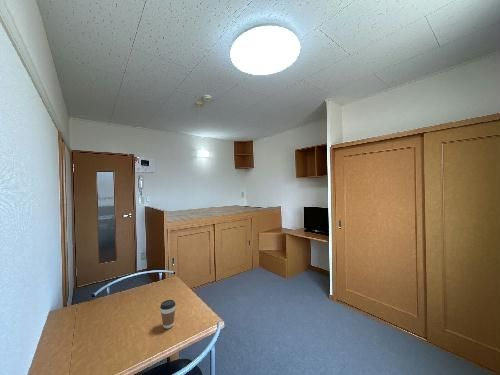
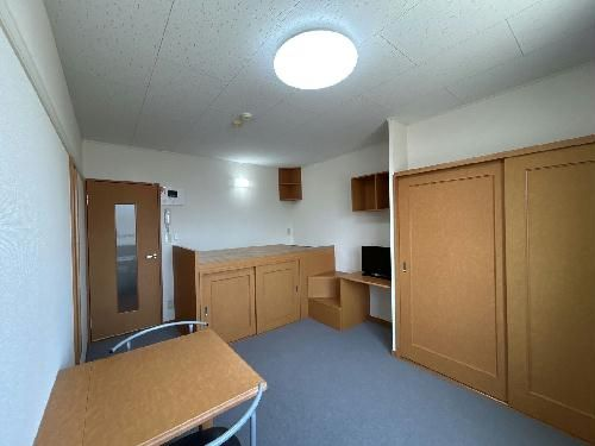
- coffee cup (168, 314)
